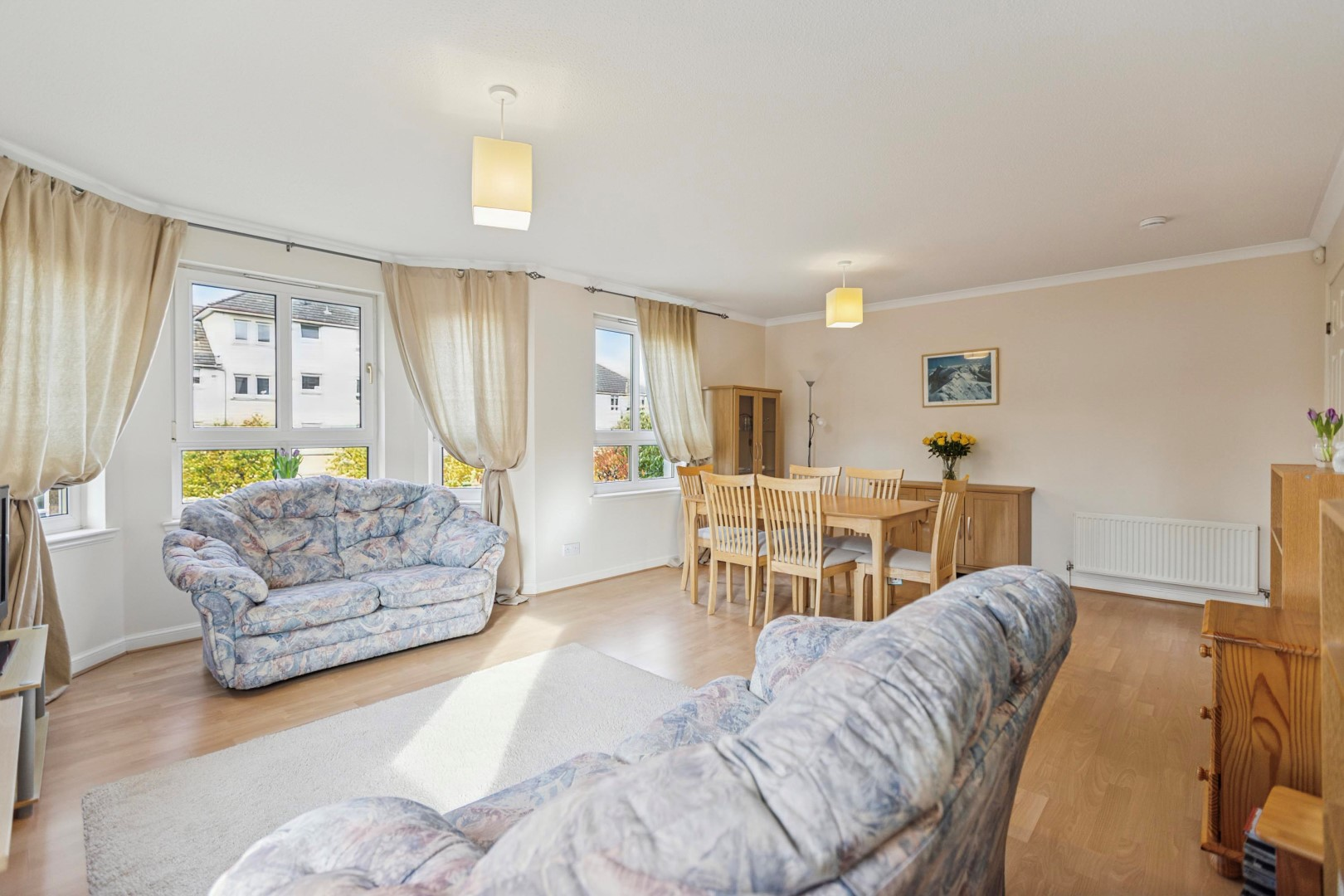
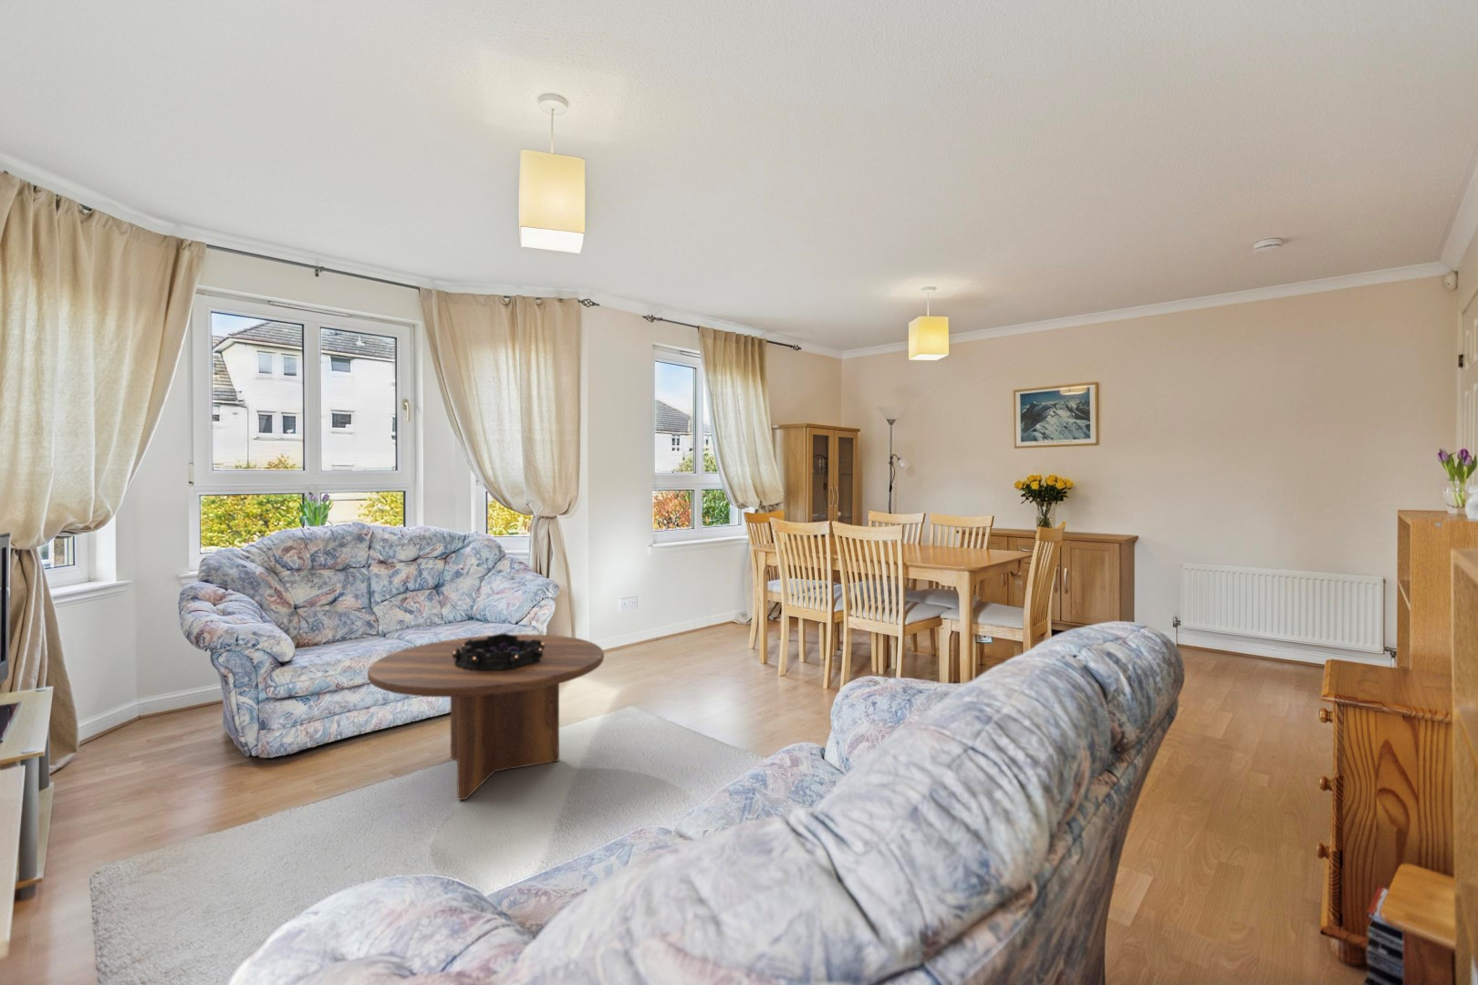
+ decorative bowl (499, 650)
+ coffee table (492, 713)
